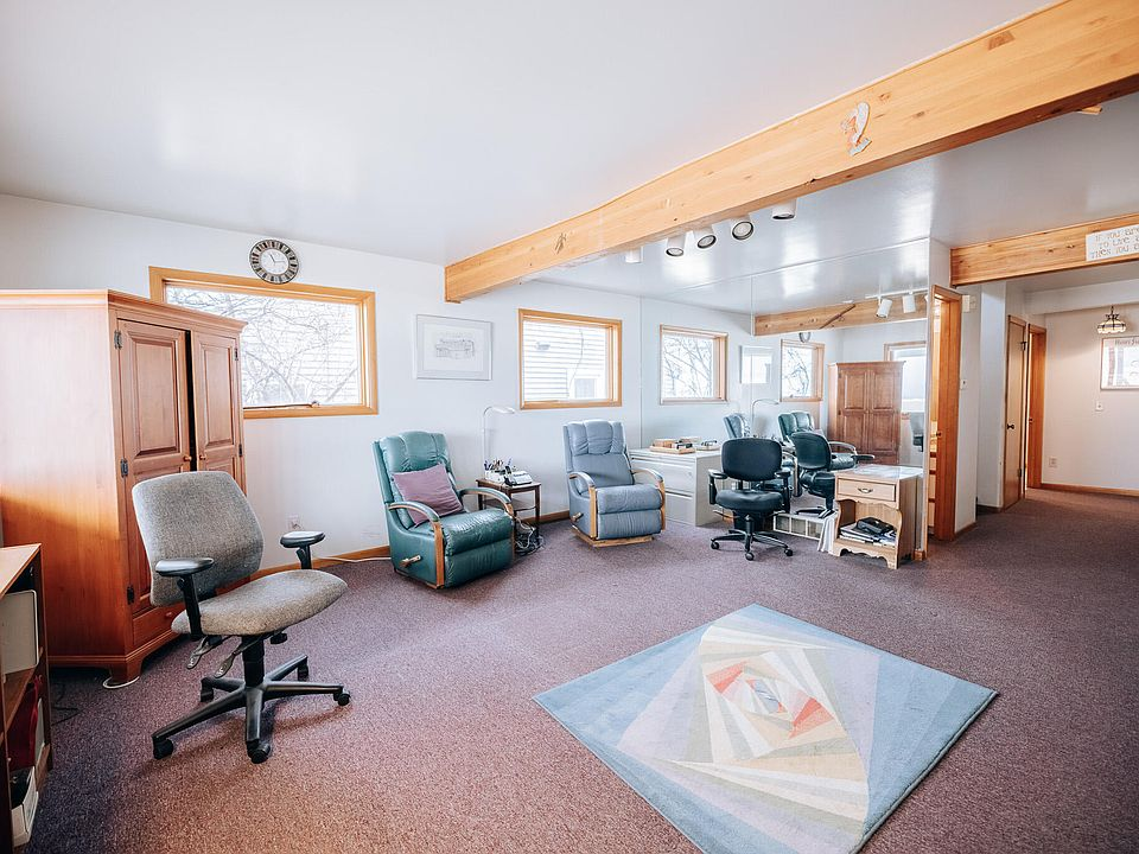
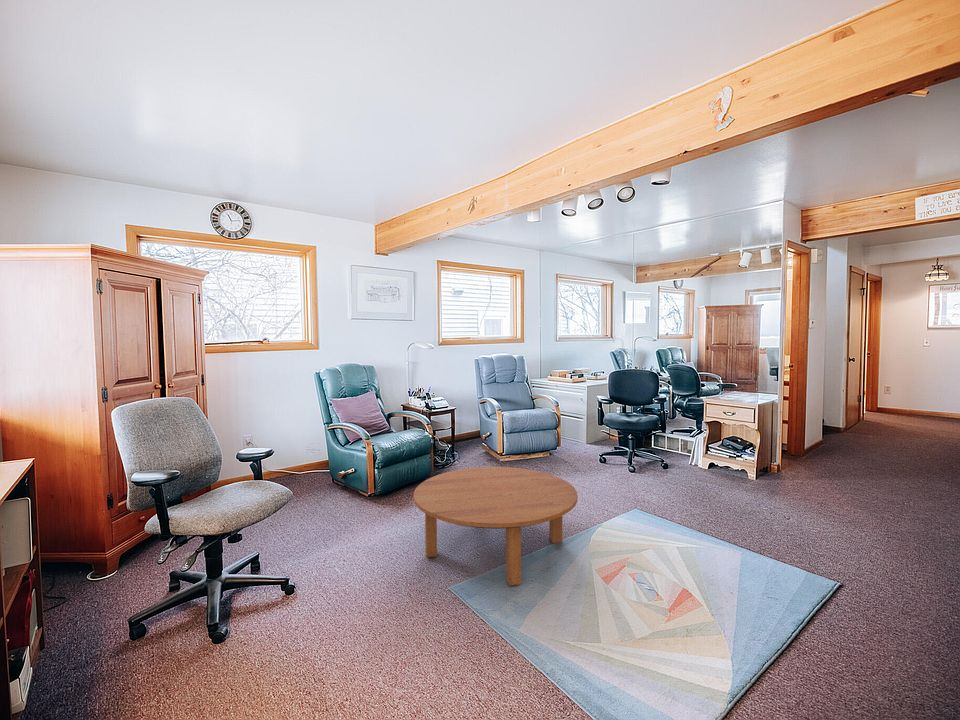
+ coffee table (495, 518)
